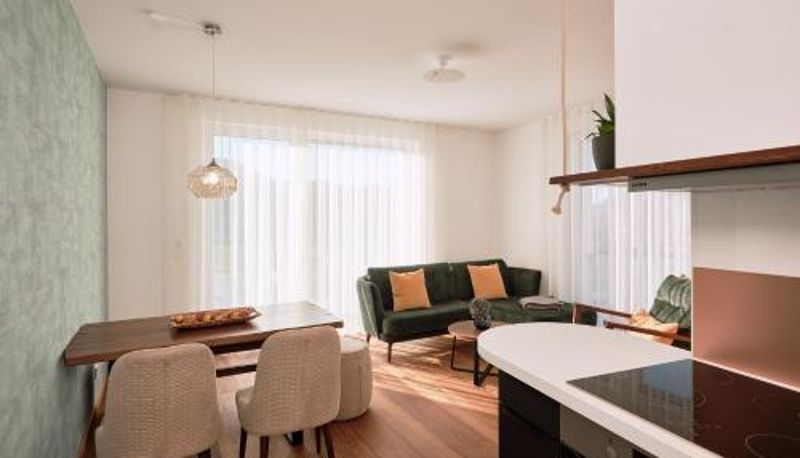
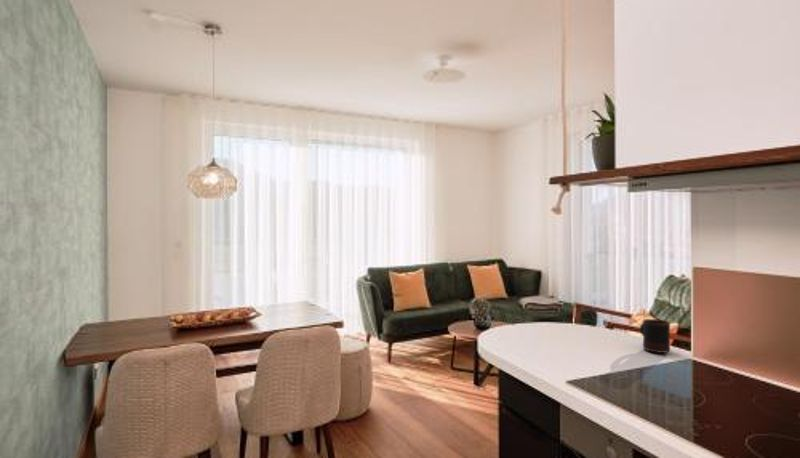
+ mug (652, 334)
